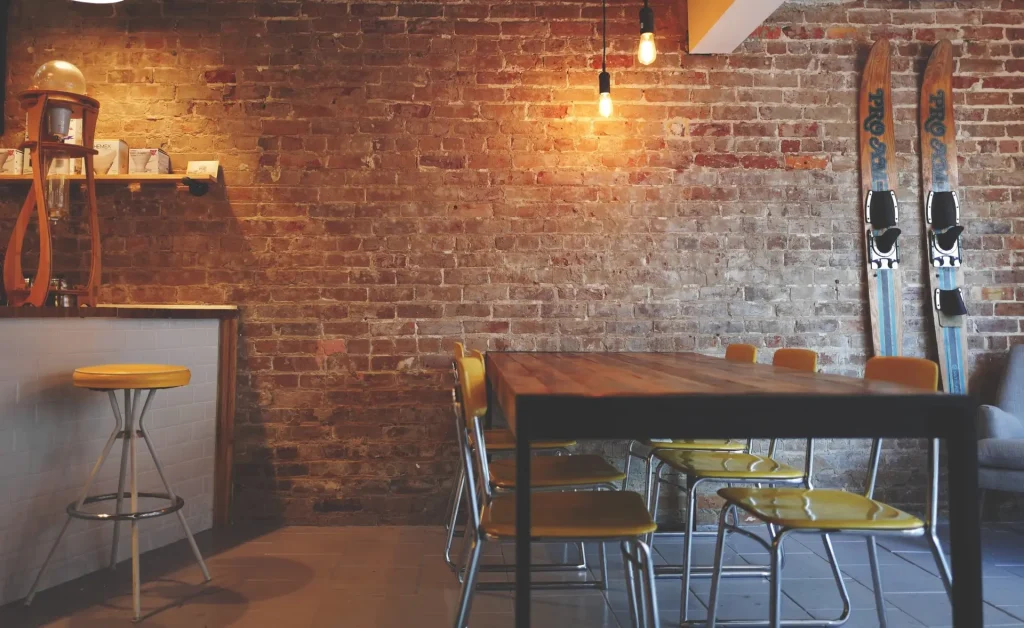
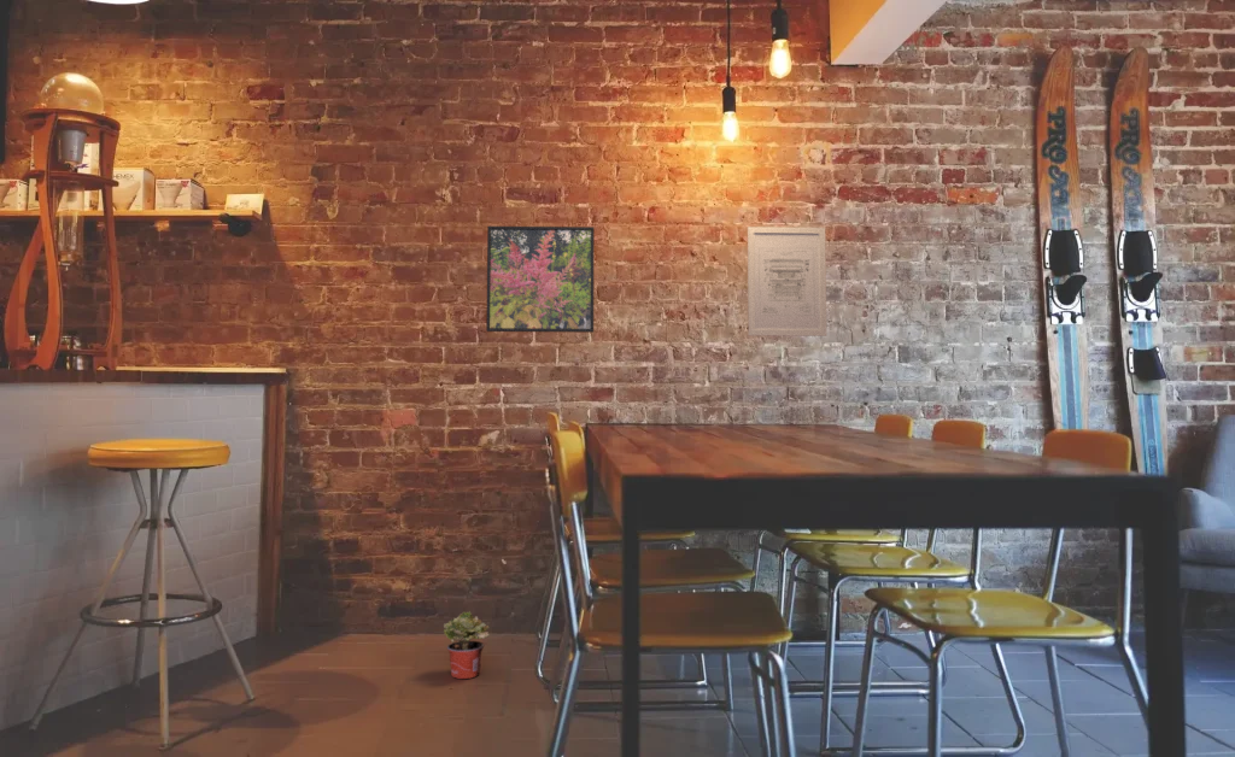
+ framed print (540, 278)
+ potted plant (466, 644)
+ wall art (786, 281)
